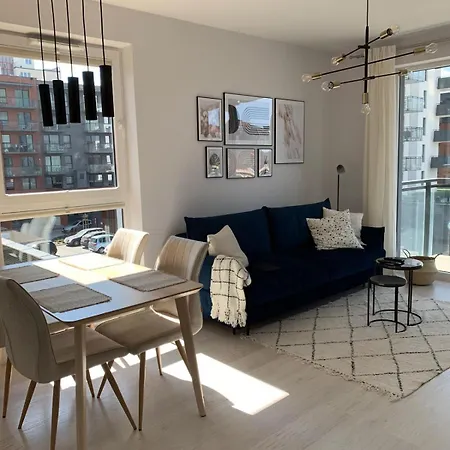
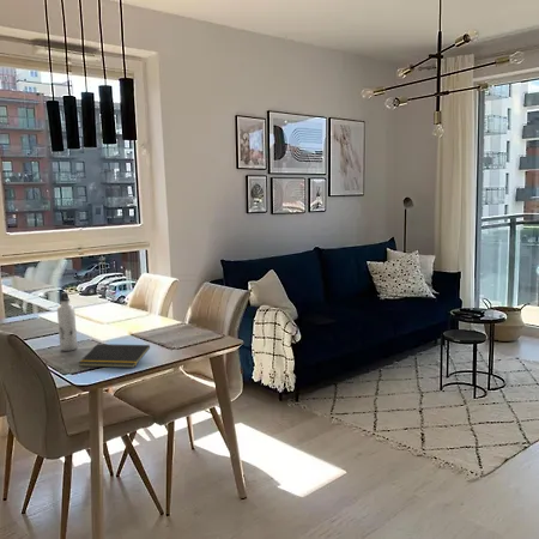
+ notepad (115, 355)
+ water bottle (66, 320)
